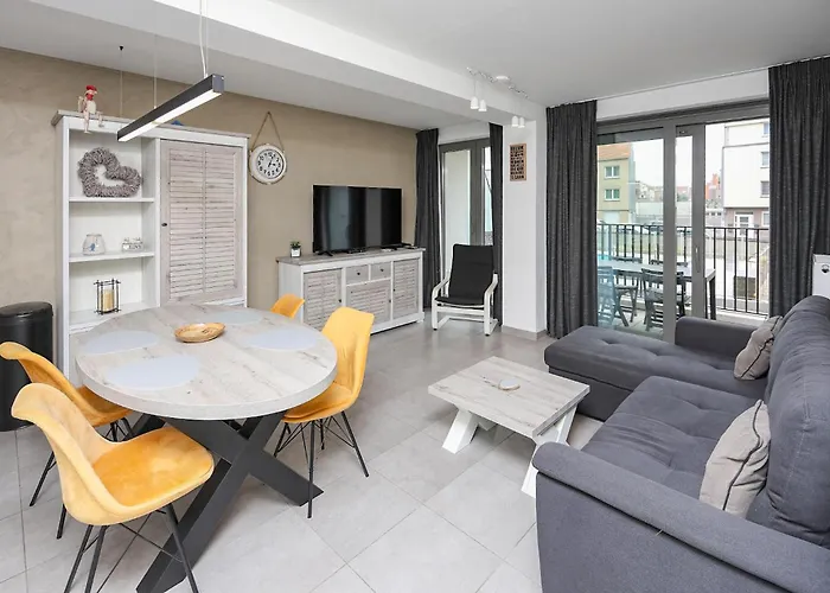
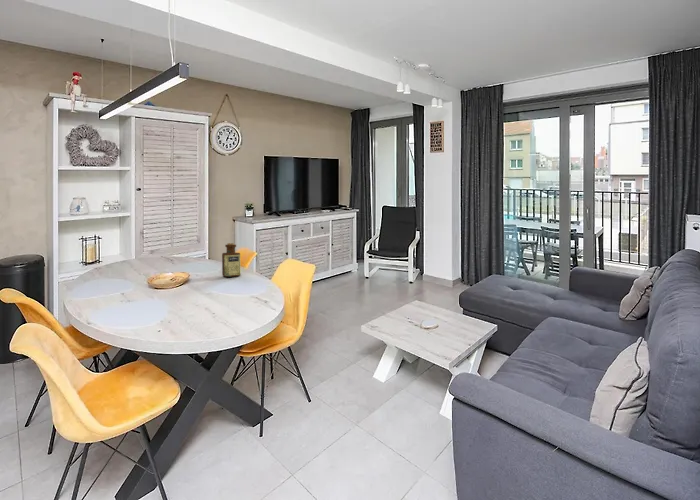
+ bottle (231, 259)
